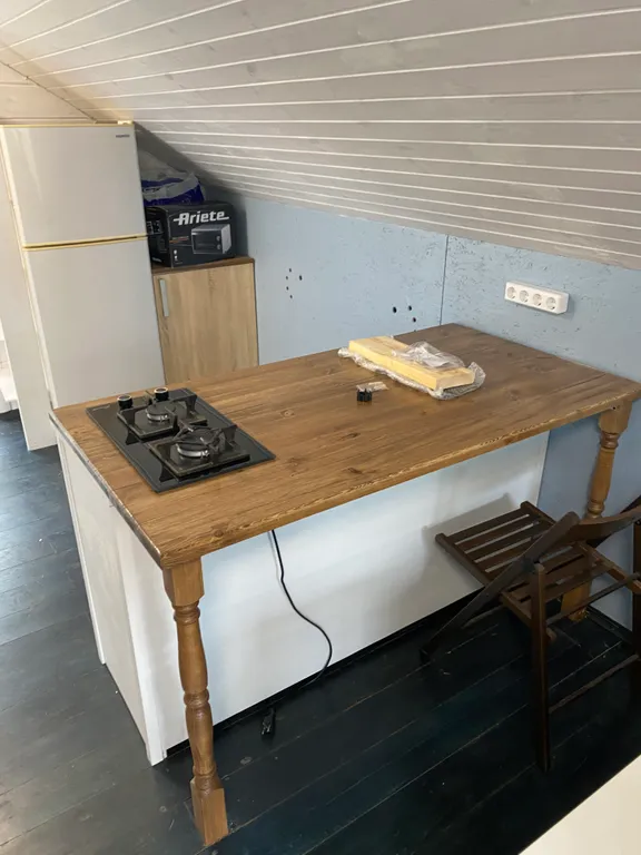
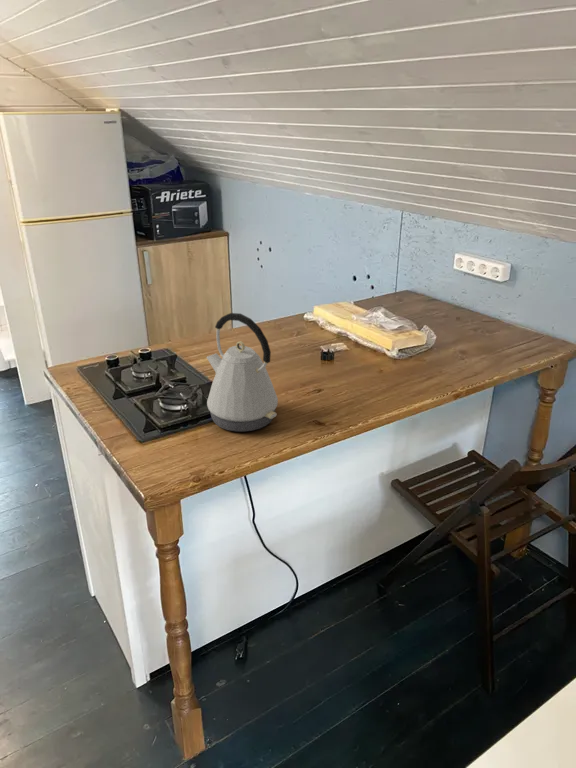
+ kettle (239, 367)
